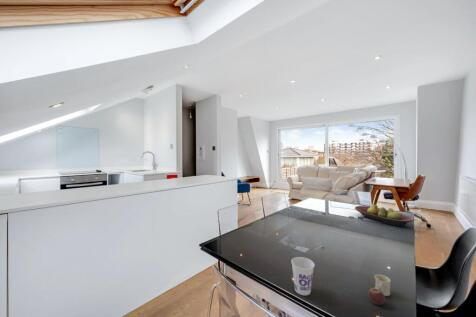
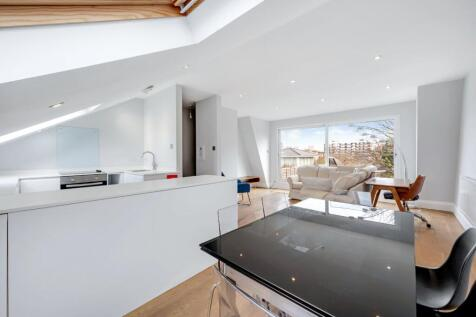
- cup (302, 276)
- mug (379, 289)
- fruit bowl (381, 213)
